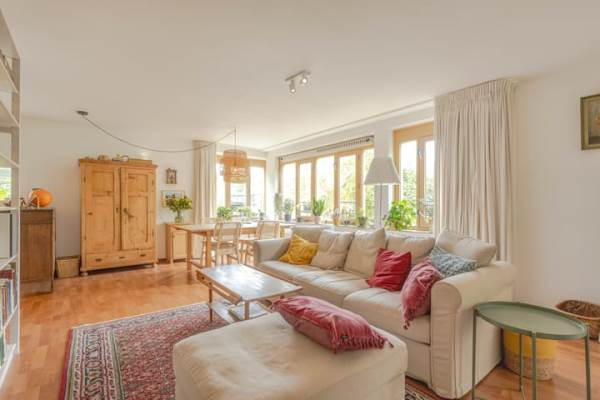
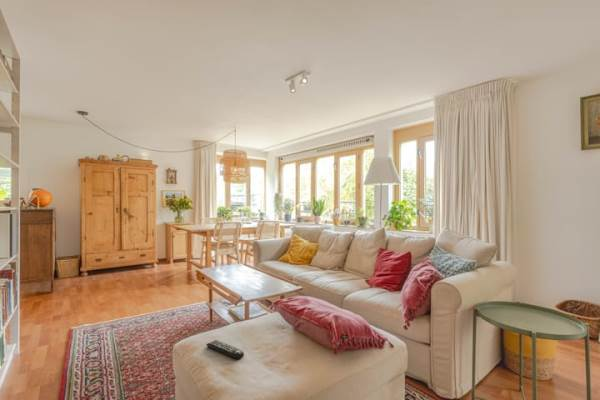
+ remote control (224, 348)
